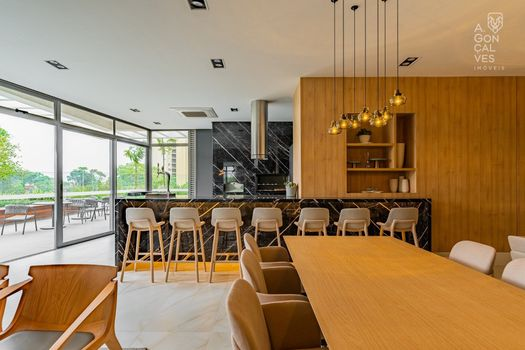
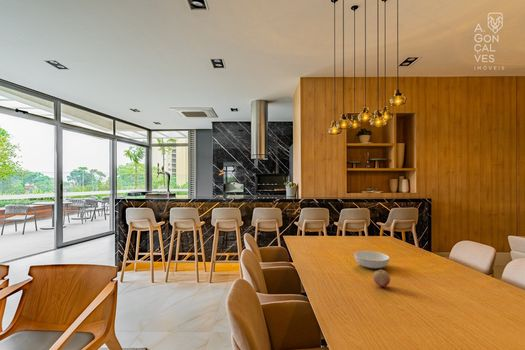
+ fruit (381, 278)
+ serving bowl (371, 260)
